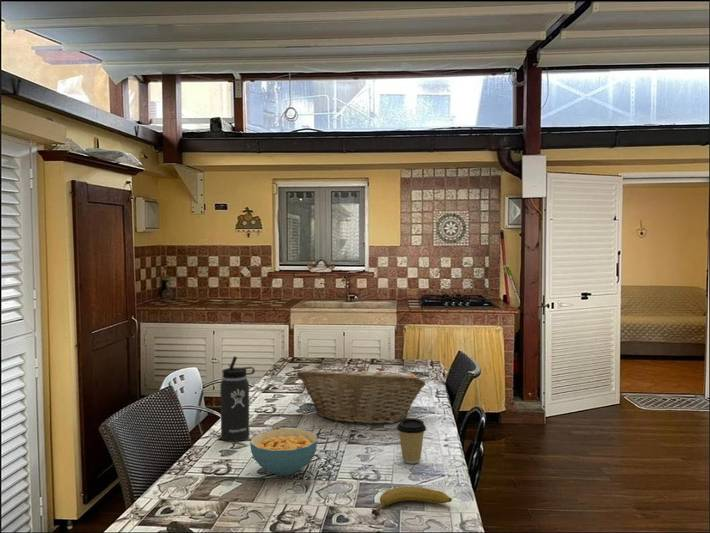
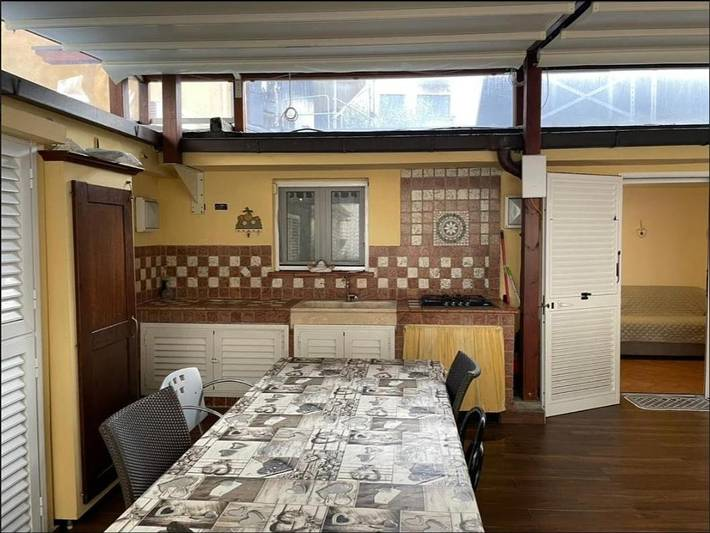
- coffee cup (411, 441)
- fruit (412, 500)
- thermos bottle (238, 396)
- cereal bowl (284, 455)
- fruit basket (360, 388)
